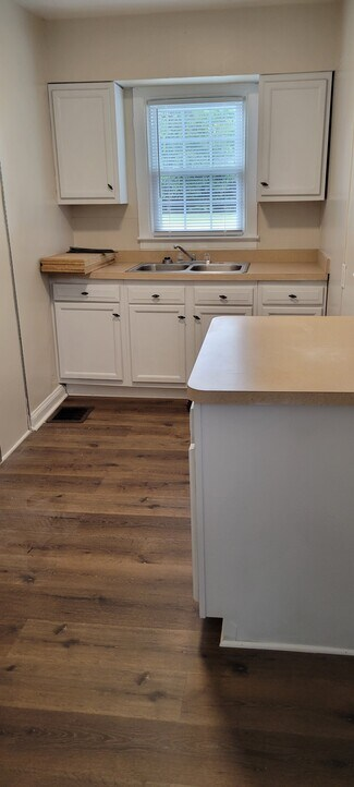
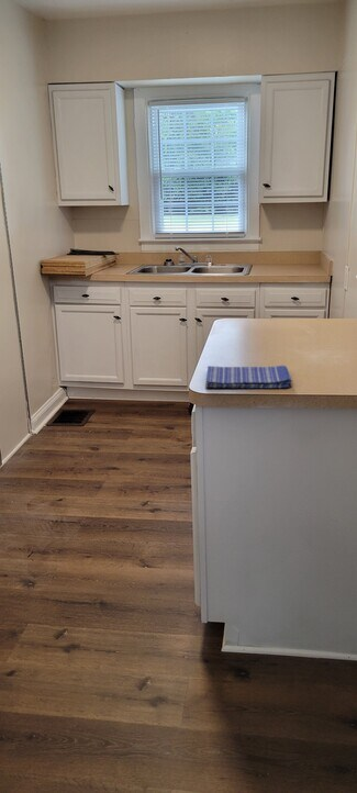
+ dish towel (247, 373)
